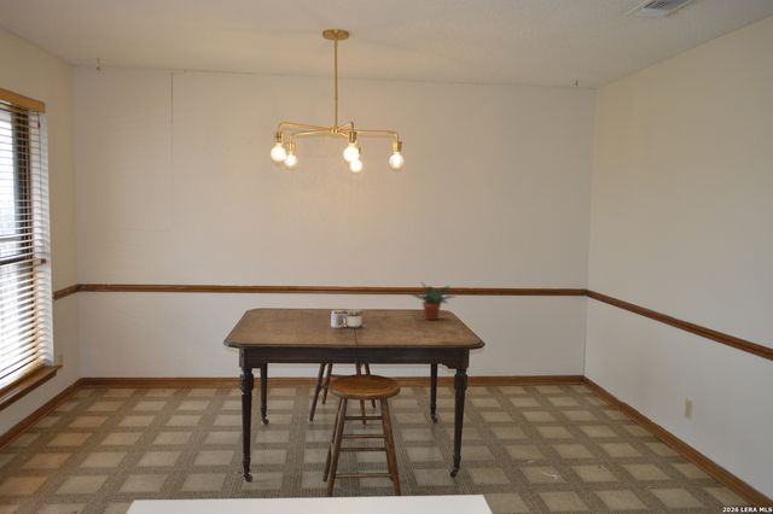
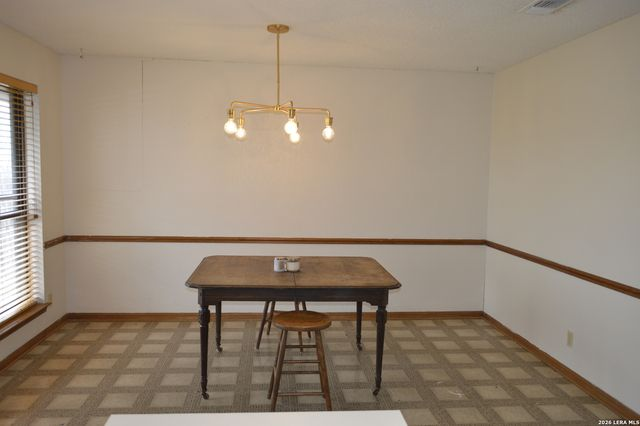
- potted plant (431, 299)
